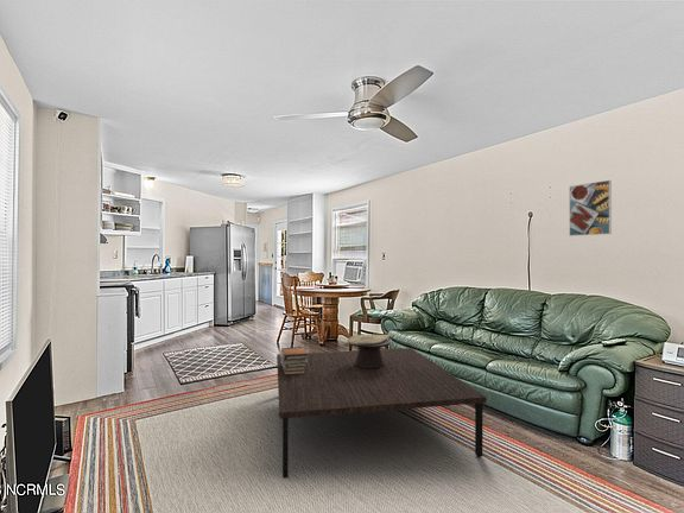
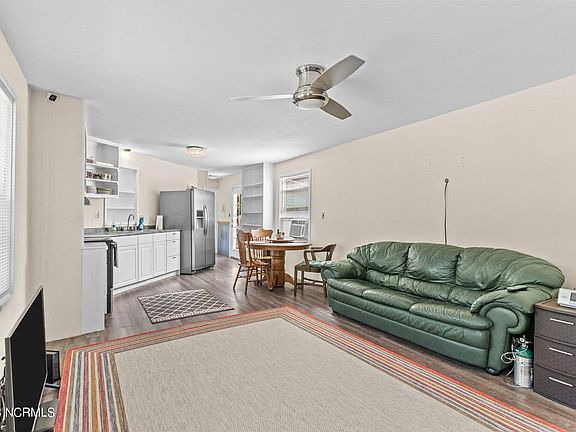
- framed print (589, 209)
- decorative bowl (372, 350)
- book stack (293, 360)
- coffee table (362, 397)
